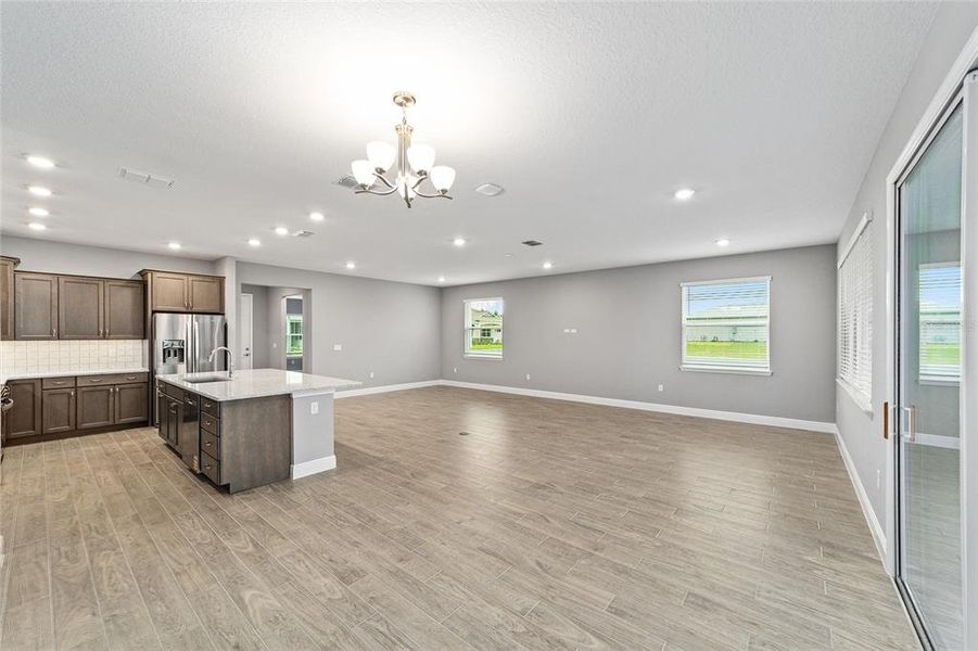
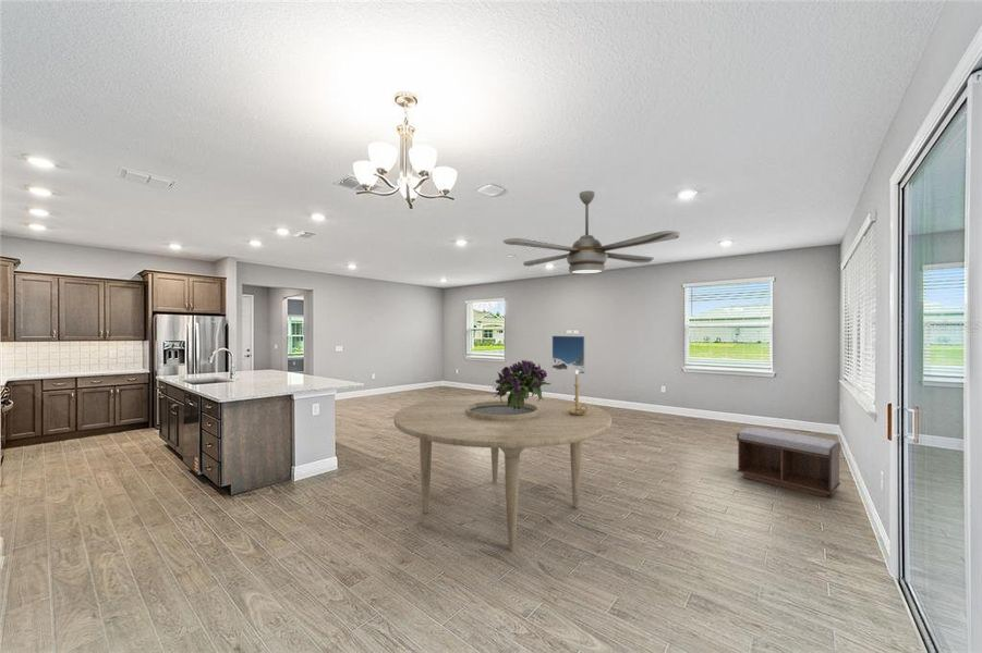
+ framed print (568, 354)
+ ceiling fan (586, 232)
+ candle holder (577, 391)
+ bouquet (519, 389)
+ bench (786, 458)
+ dining table (505, 458)
